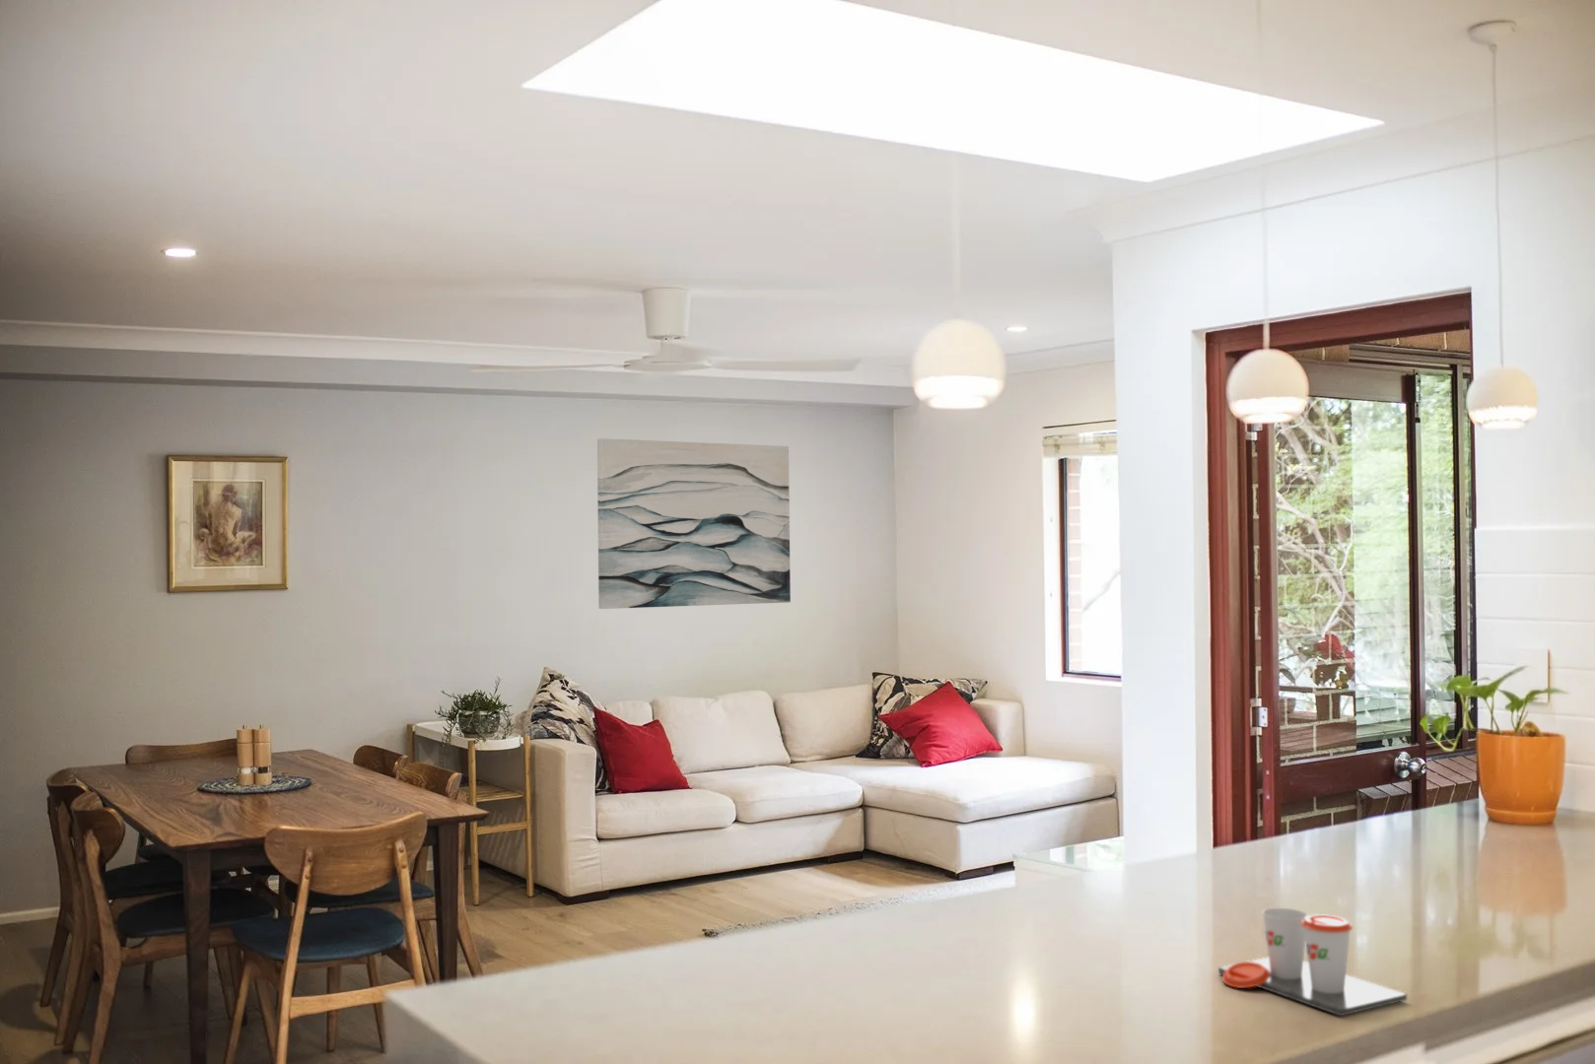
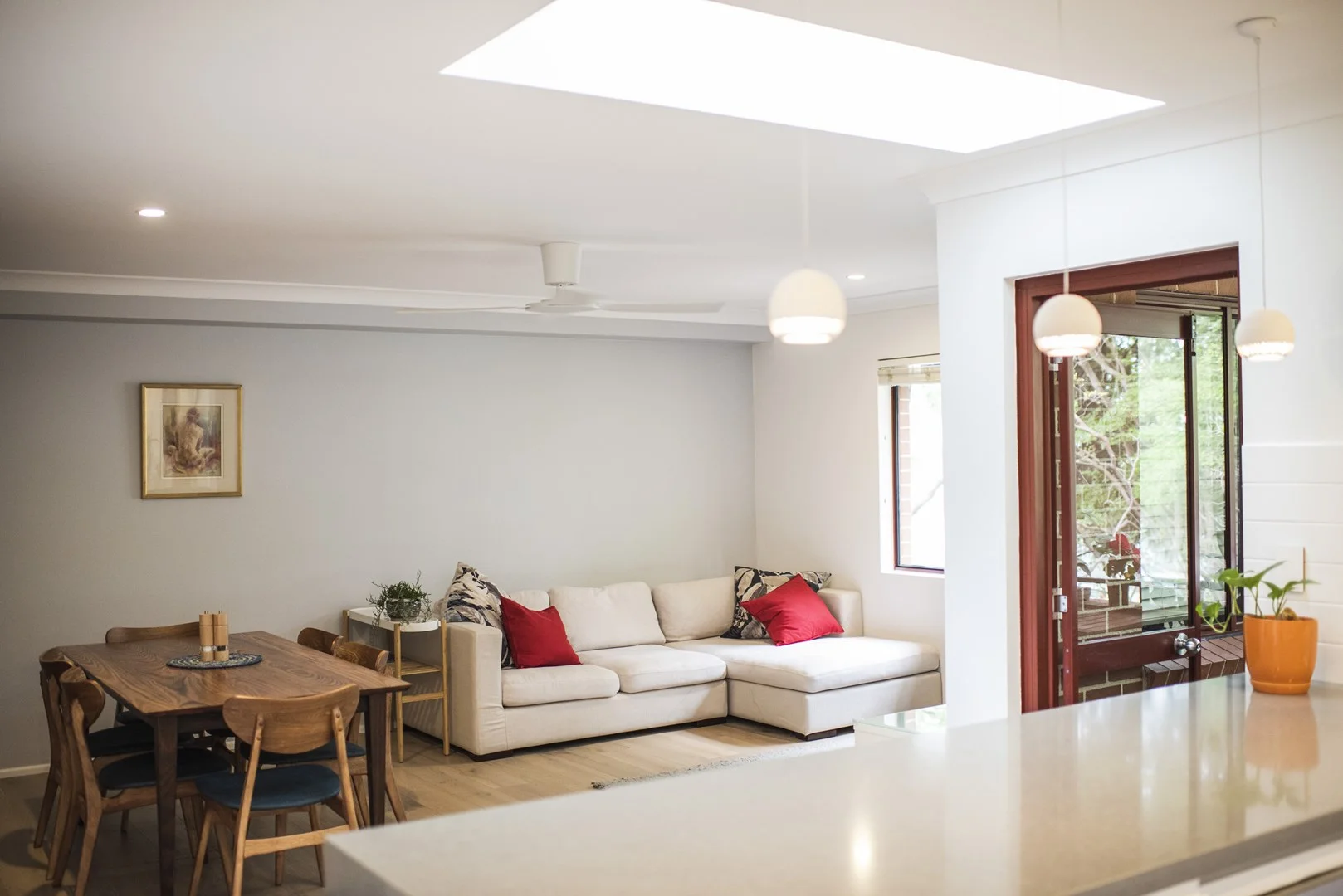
- cup (1300, 951)
- wall art (697, 524)
